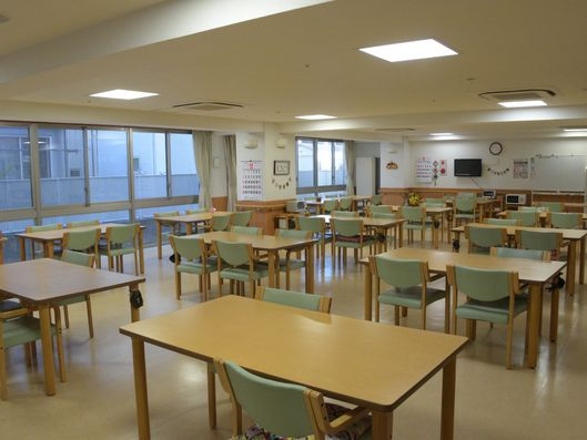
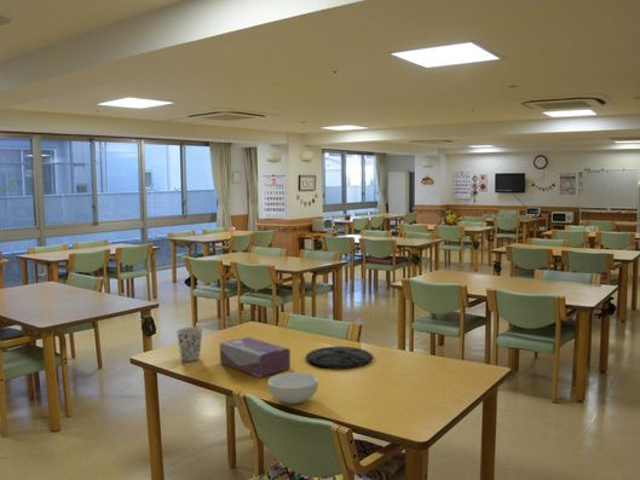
+ cereal bowl (293, 389)
+ cup (190, 343)
+ plate (339, 353)
+ tissue box (254, 354)
